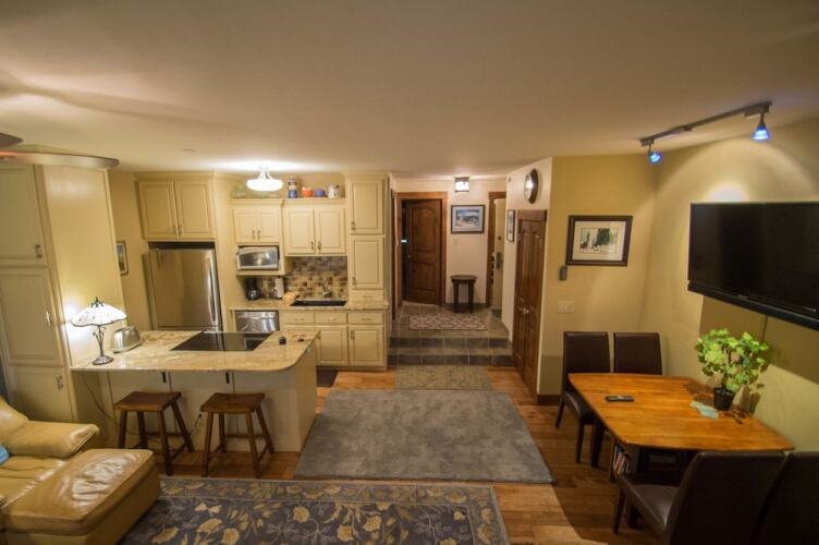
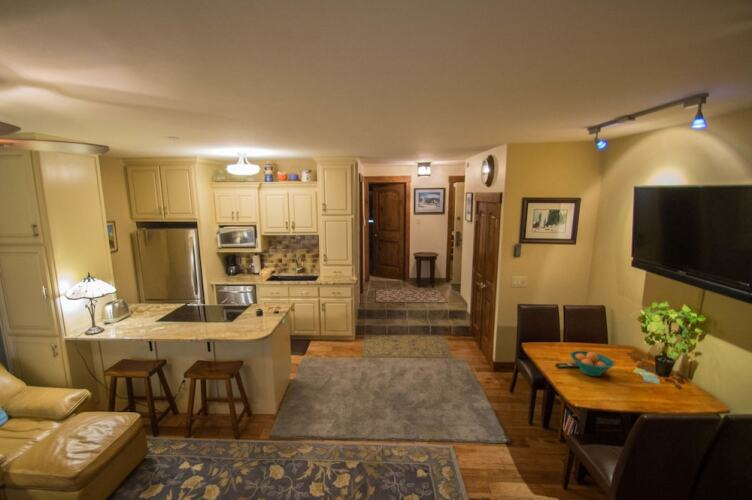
+ fruit bowl (591, 362)
